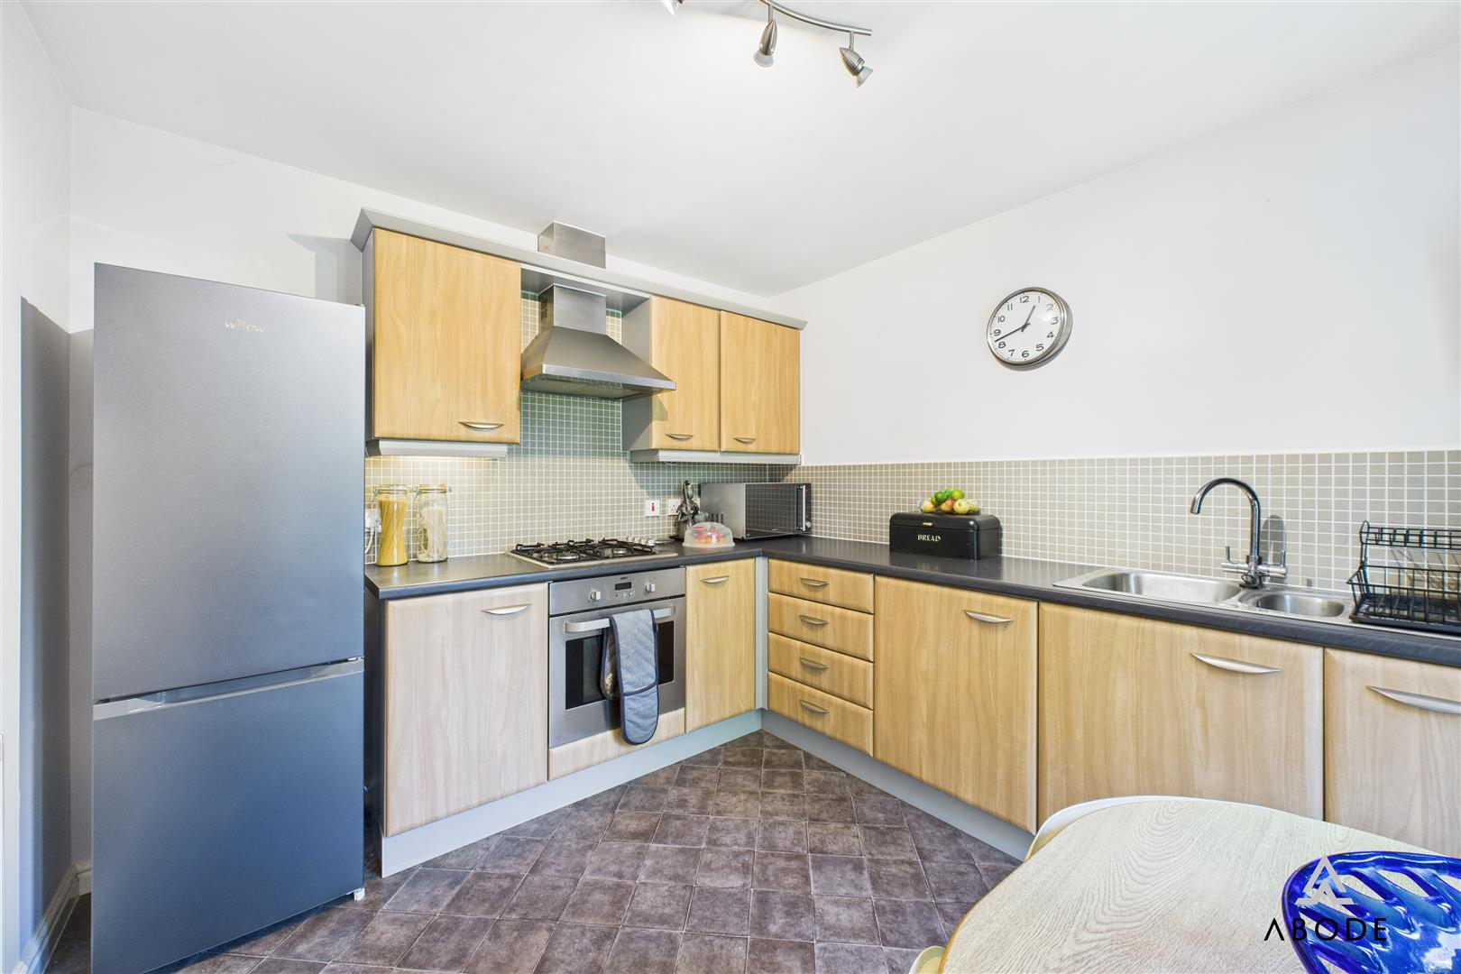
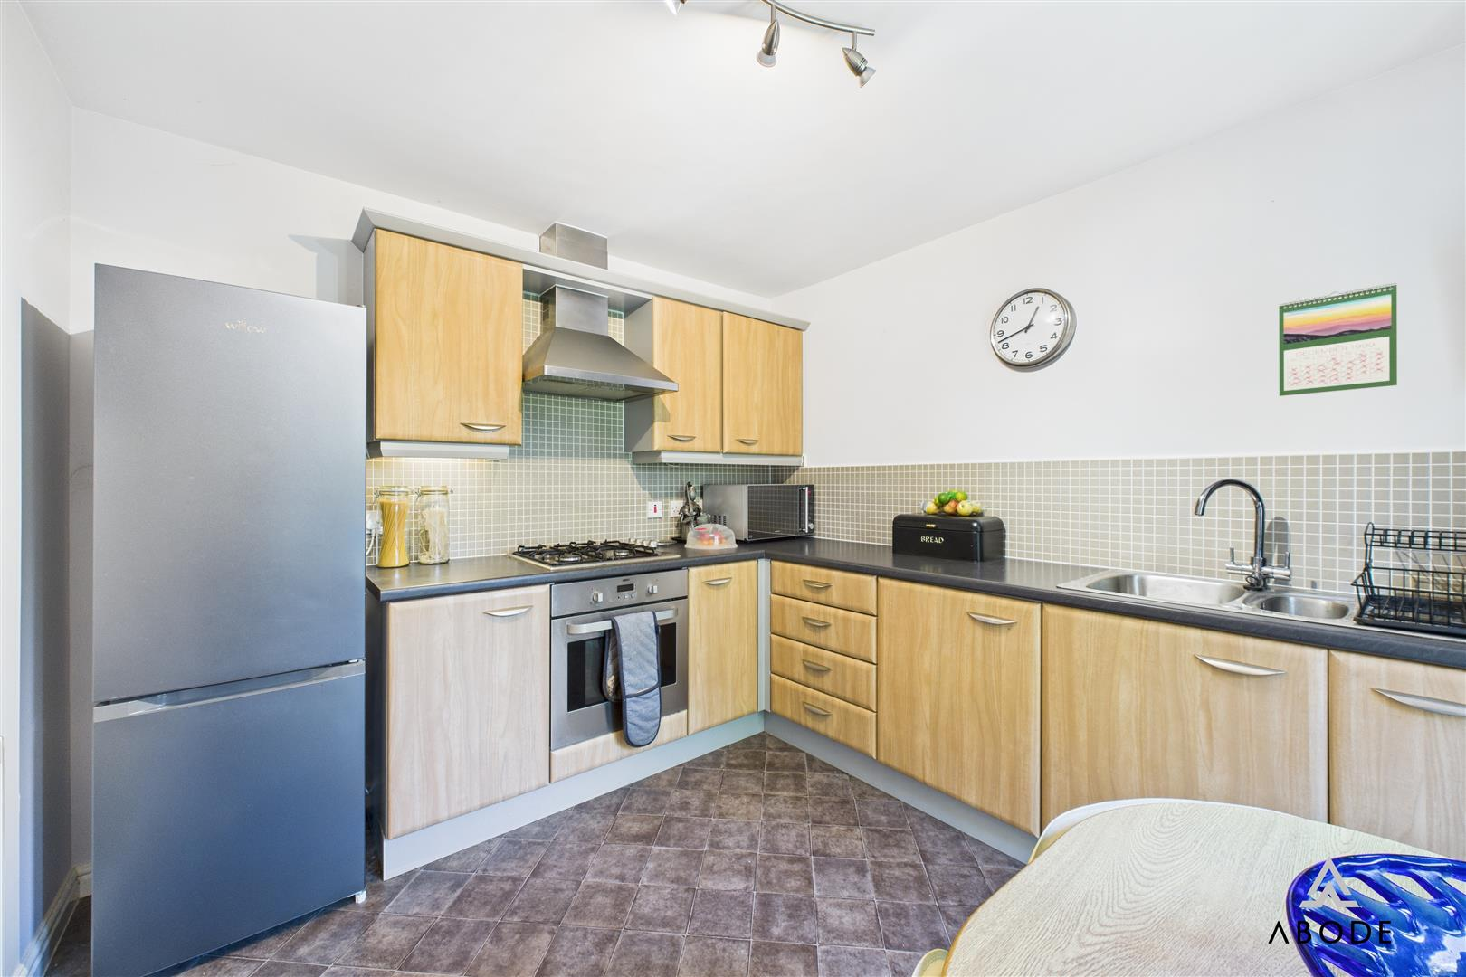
+ calendar (1335, 341)
